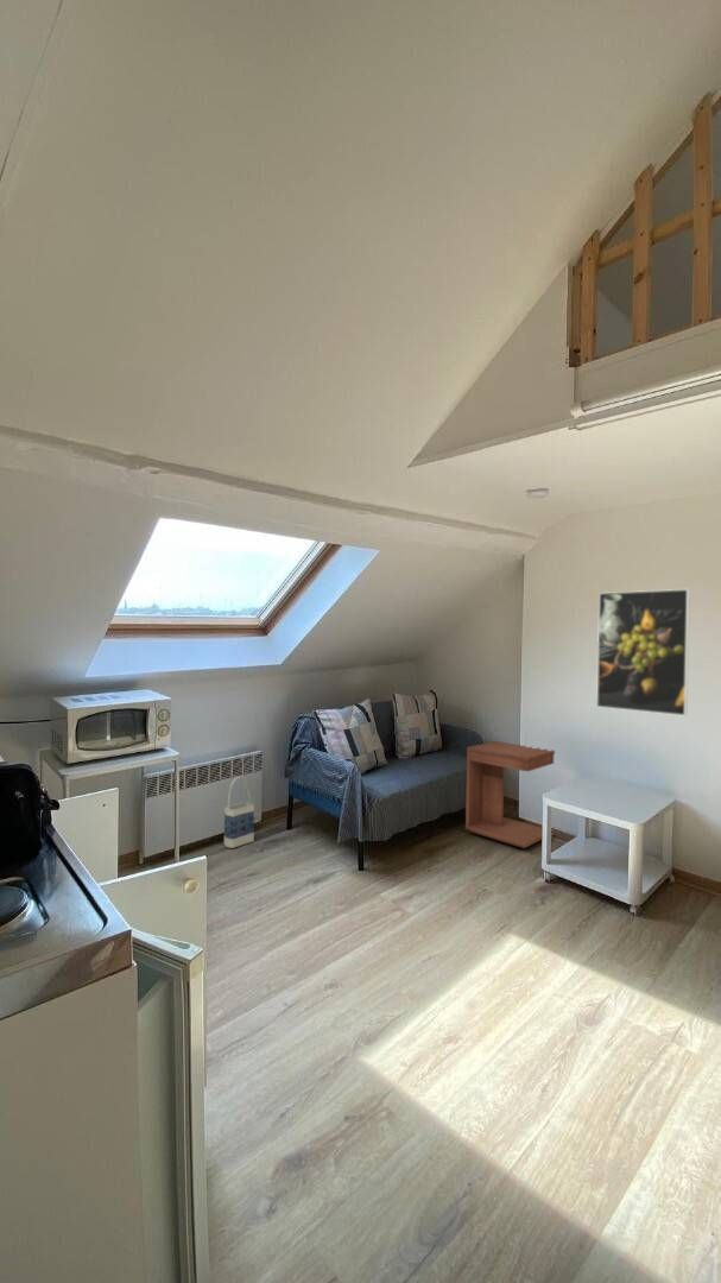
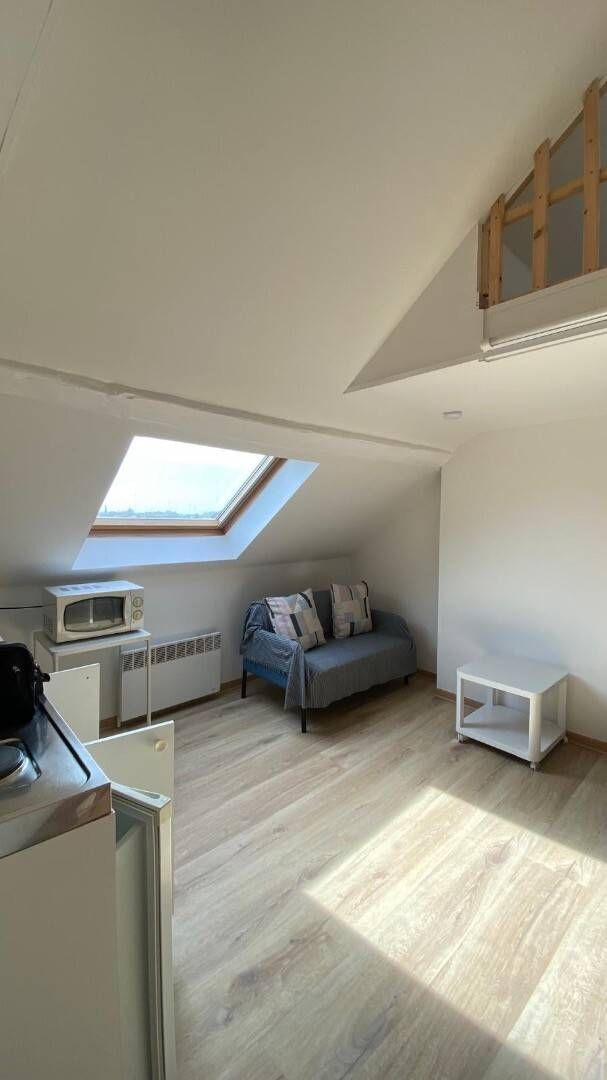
- side table (502, 792)
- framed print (640, 651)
- bag (239, 809)
